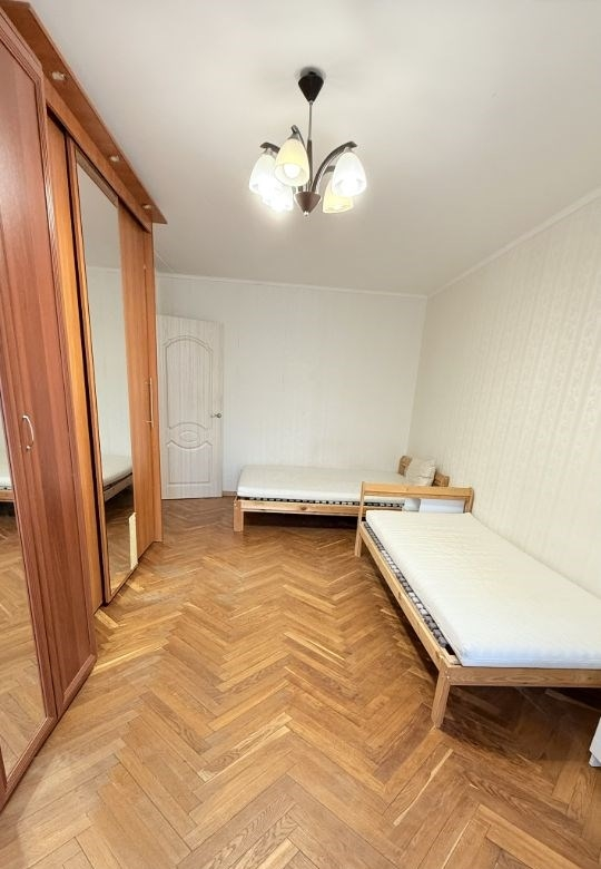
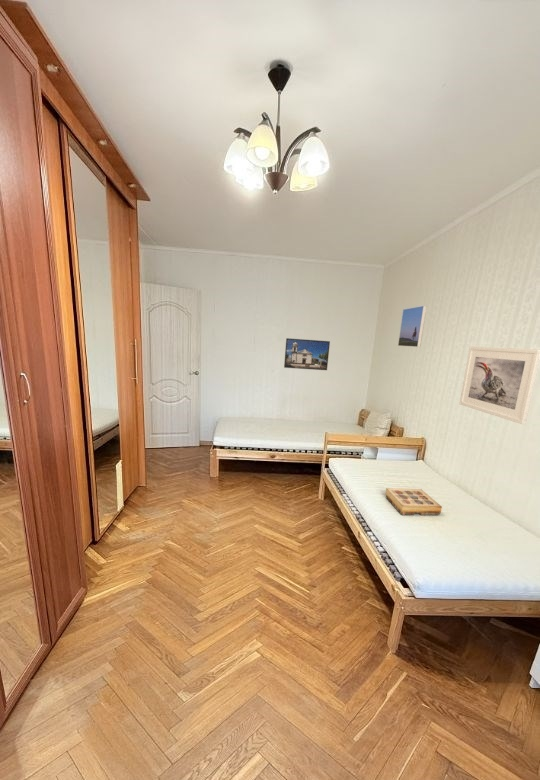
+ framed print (494, 381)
+ book (412, 500)
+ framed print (306, 354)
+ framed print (411, 327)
